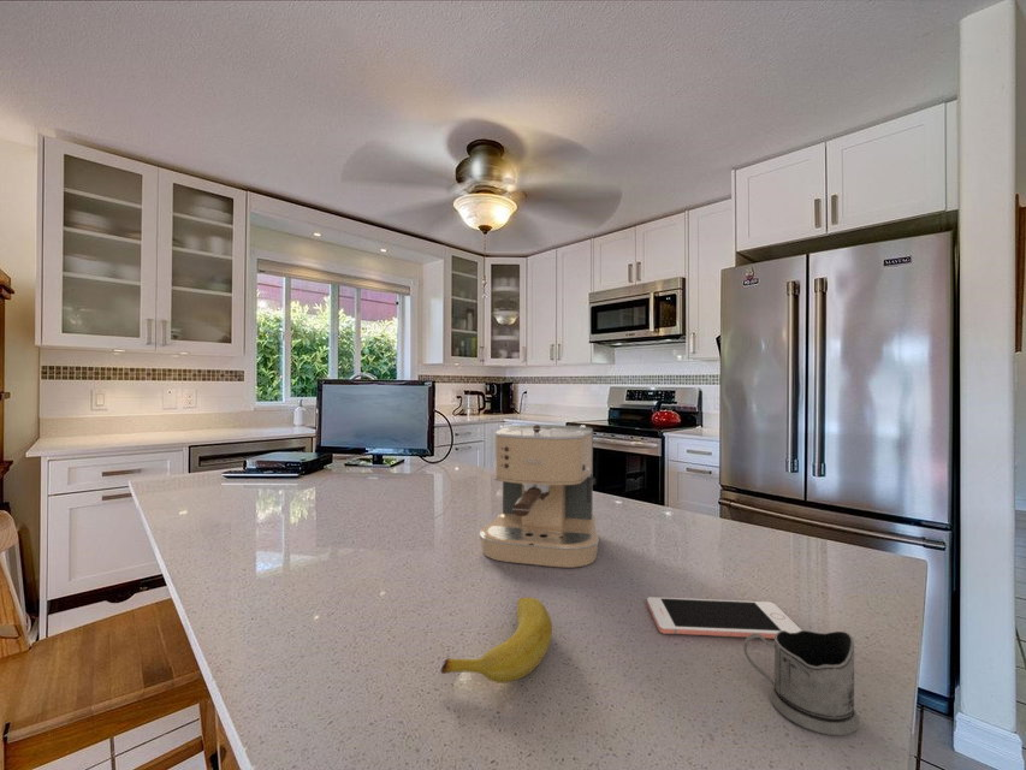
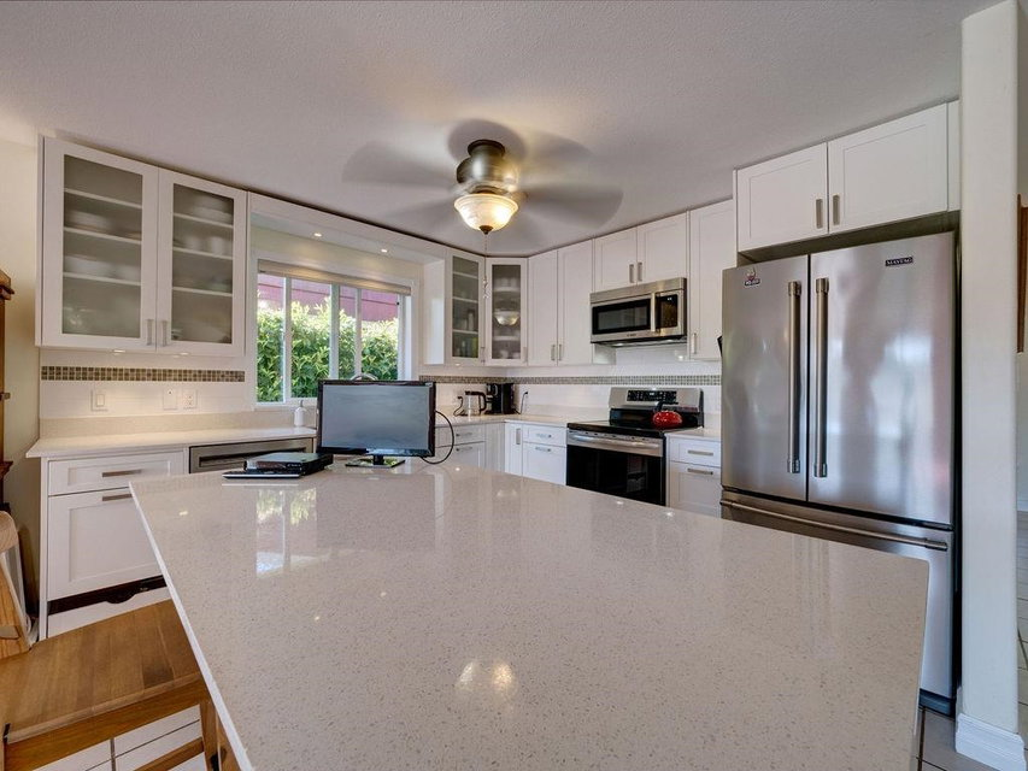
- tea glass holder (797, 667)
- coffee maker (540, 485)
- banana (511, 636)
- cell phone (719, 617)
